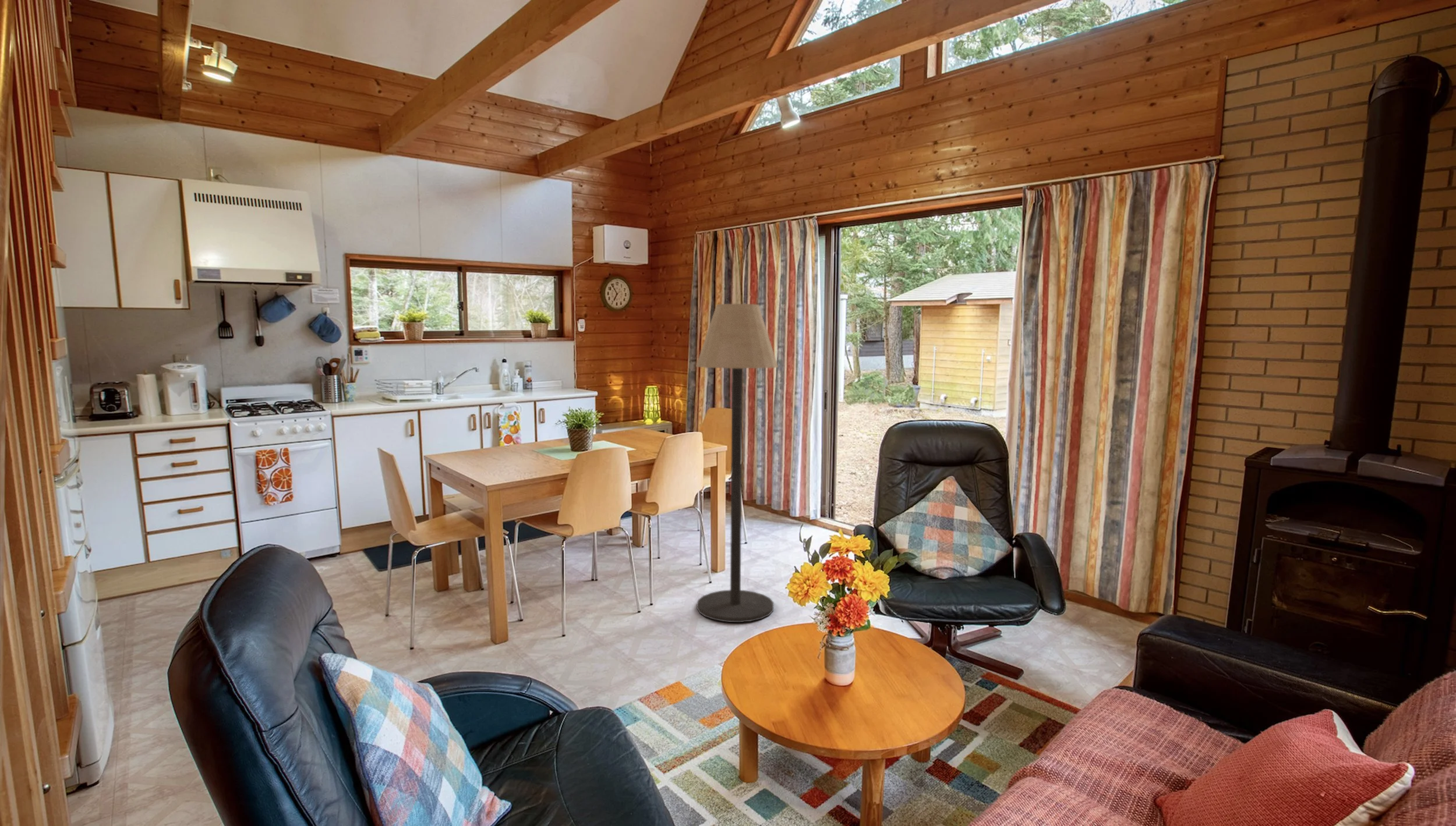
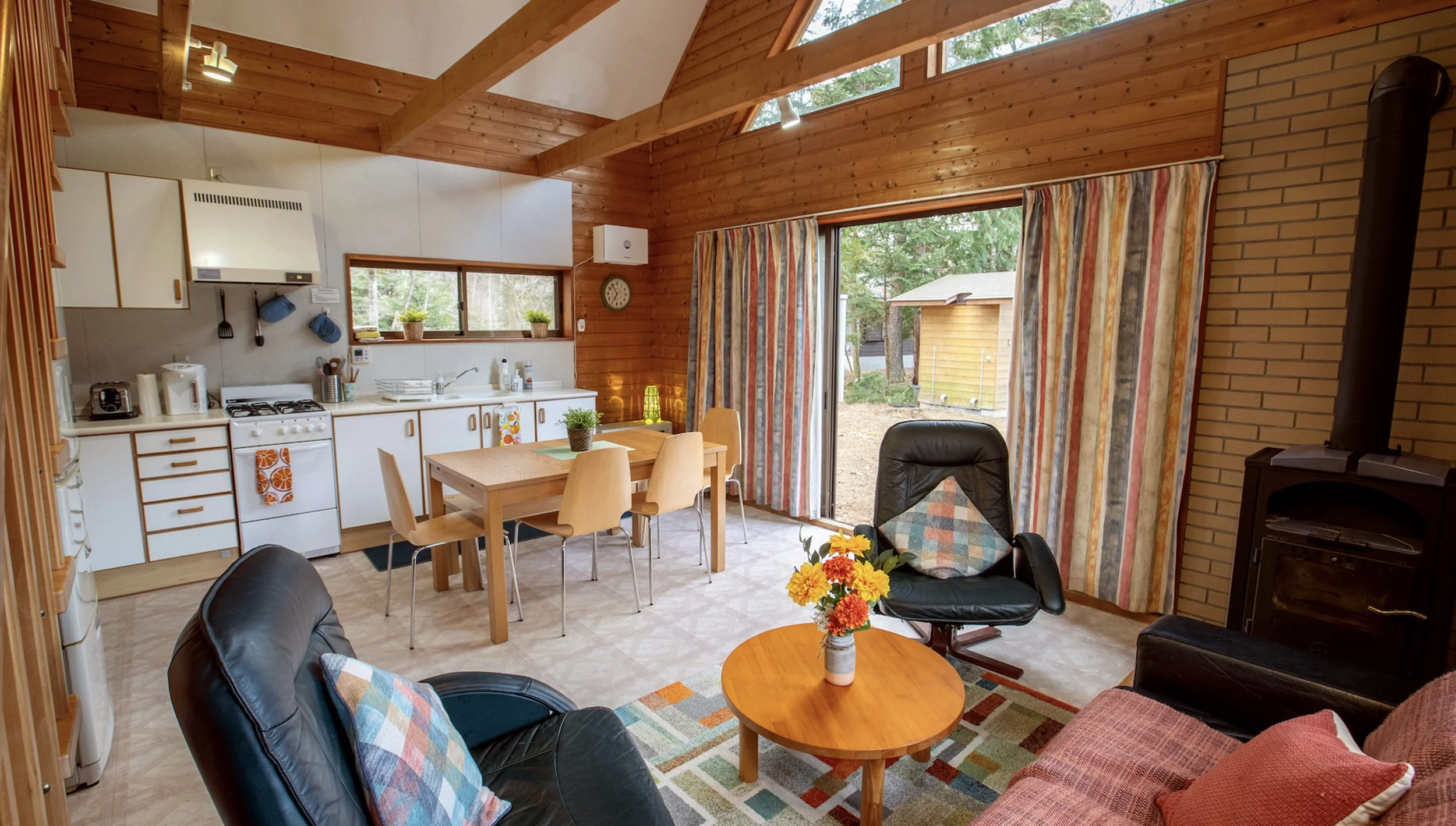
- floor lamp (736, 459)
